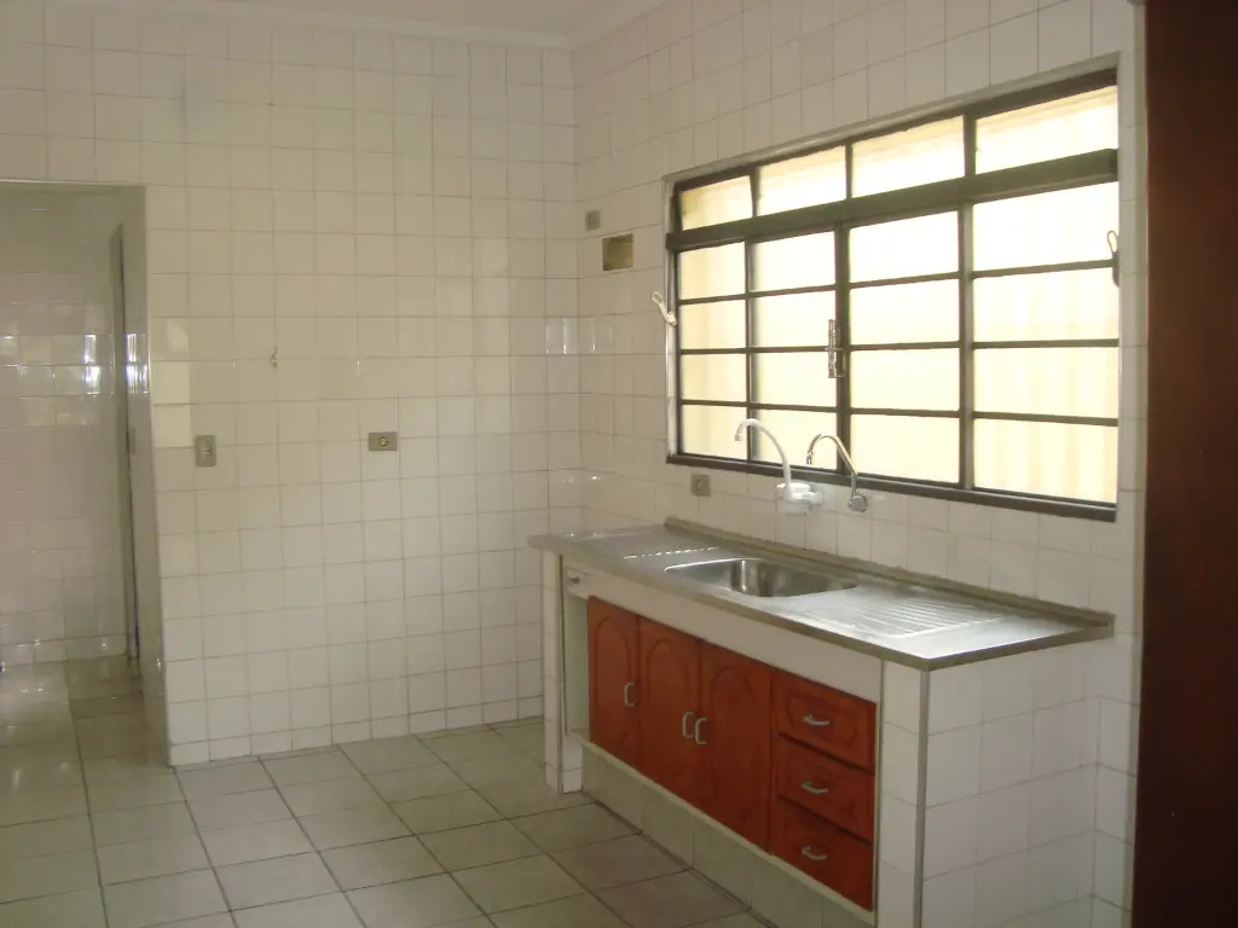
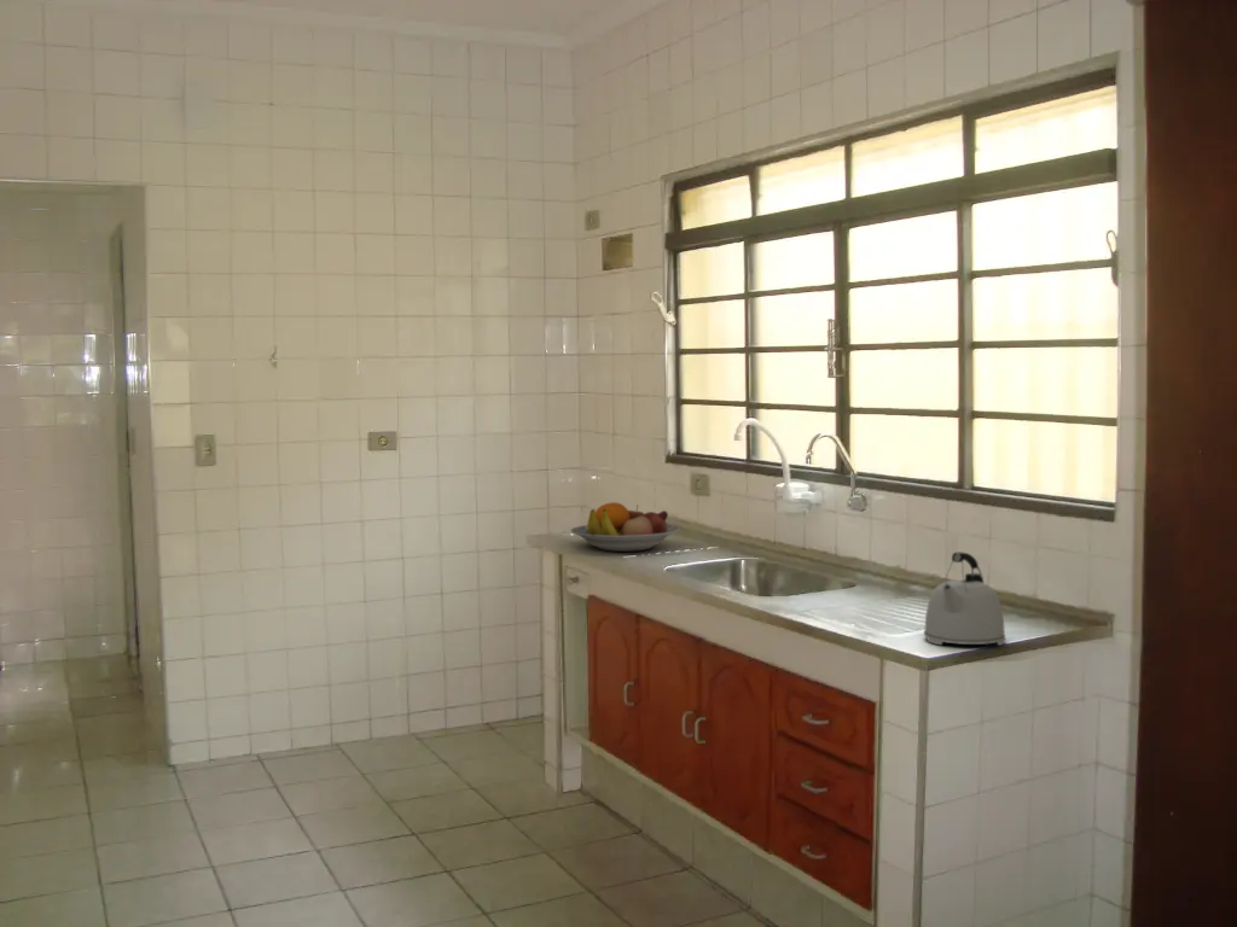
+ fruit bowl (625, 524)
+ kettle (963, 595)
